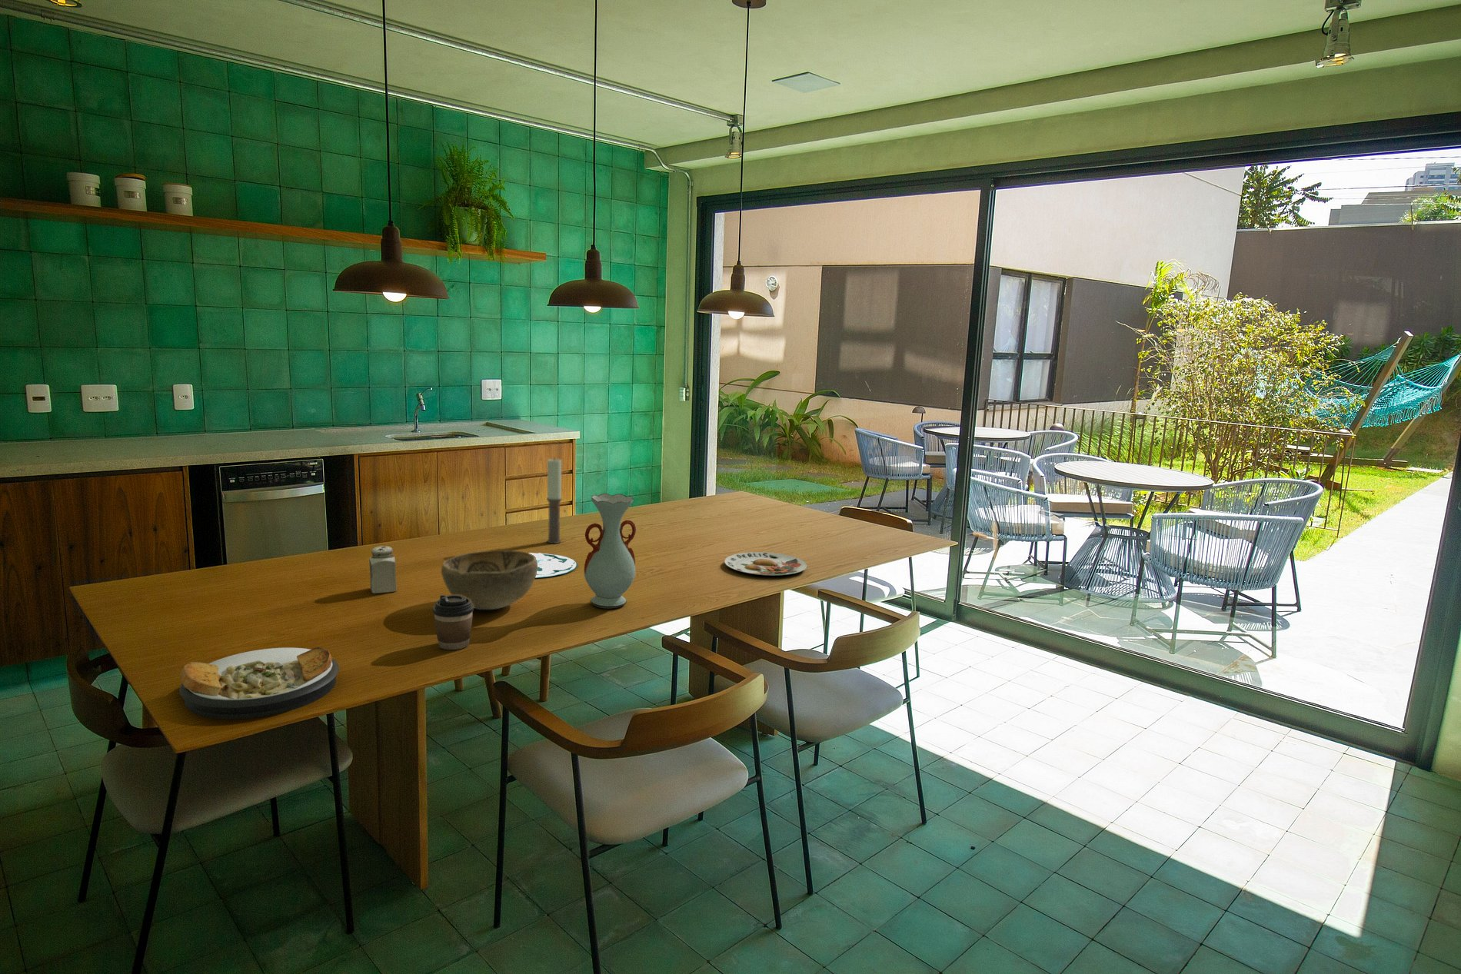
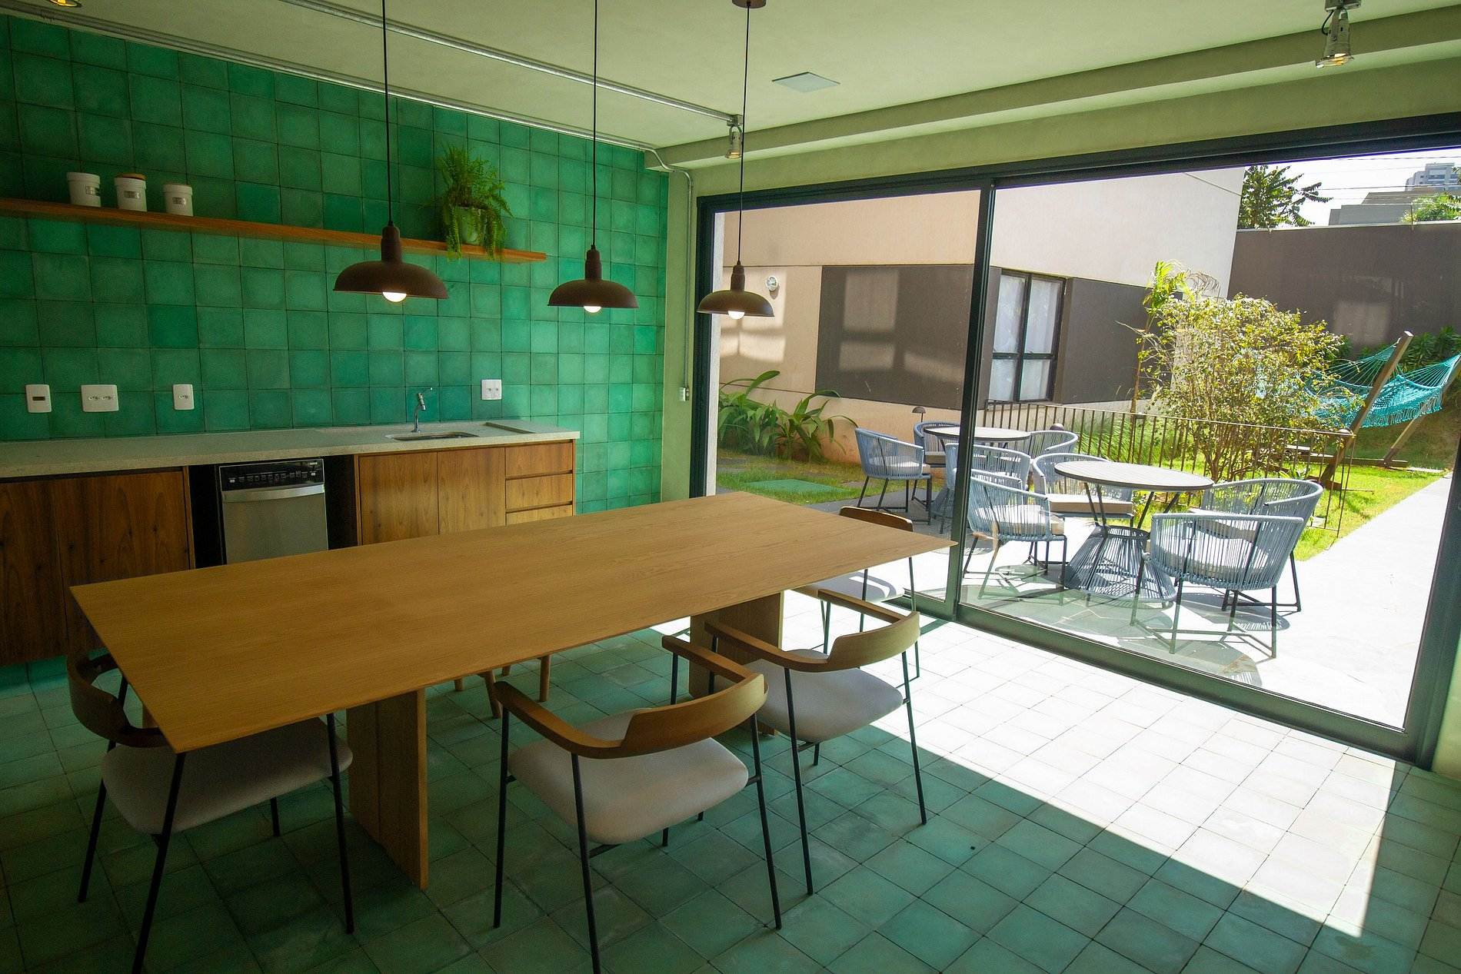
- plate (536, 559)
- salt shaker (383, 569)
- coffee cup (453, 620)
- vase (610, 550)
- candle (553, 500)
- plate (765, 564)
- decorative bowl (490, 582)
- plate (262, 675)
